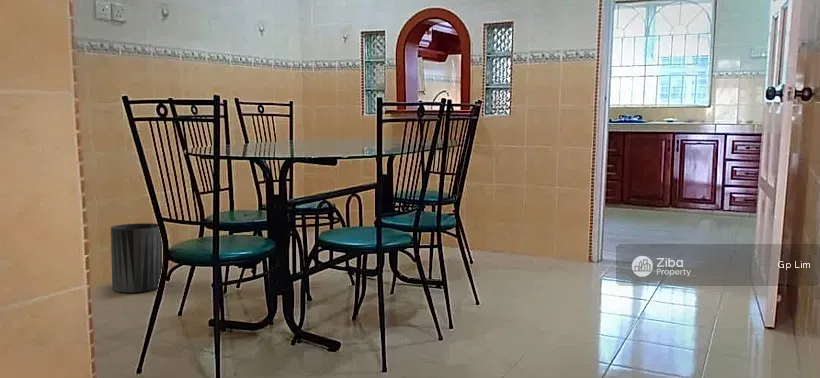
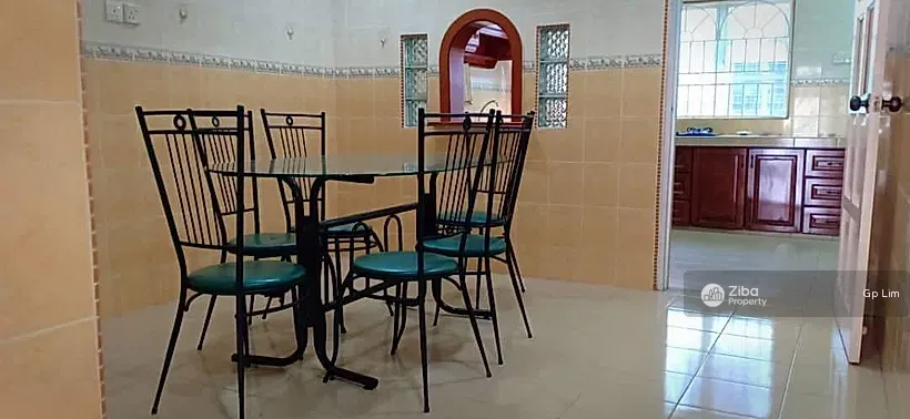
- trash can (137, 256)
